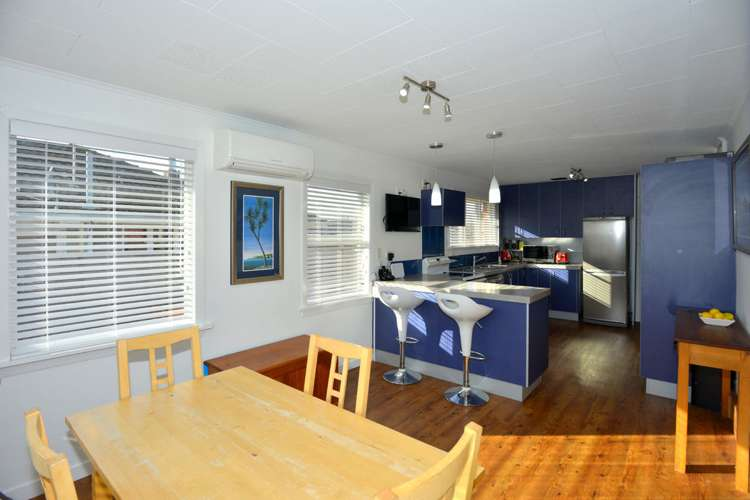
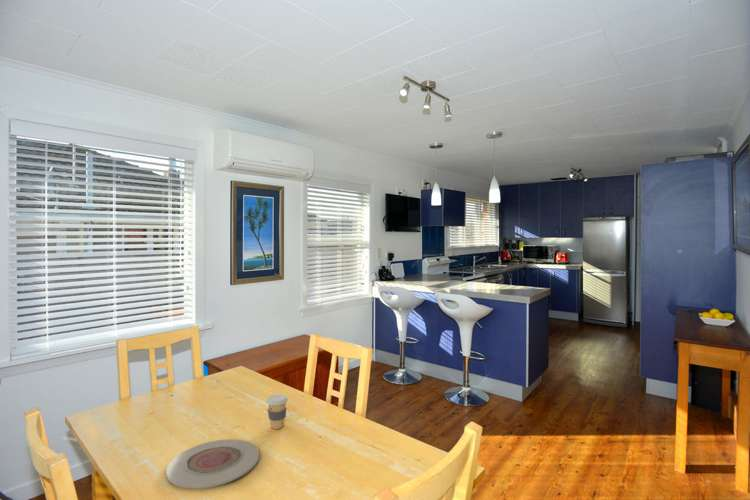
+ coffee cup (277, 411)
+ plate (214, 460)
